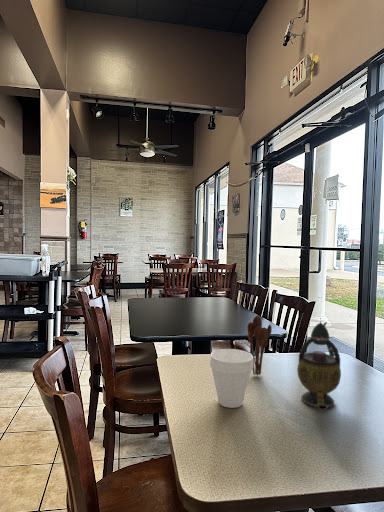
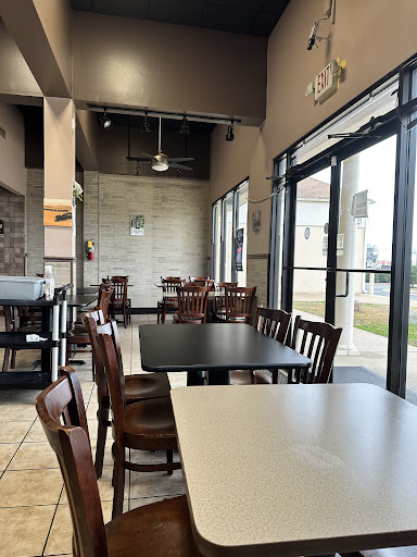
- teapot (320, 365)
- cup (231, 378)
- utensil holder (258, 346)
